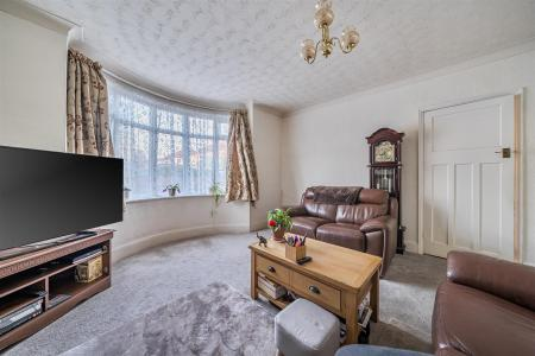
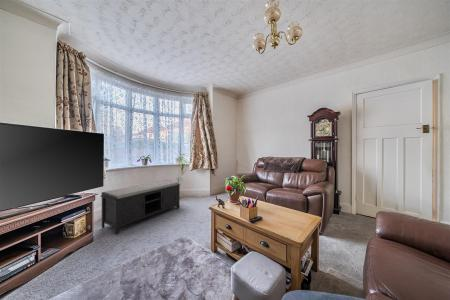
+ bench (146, 201)
